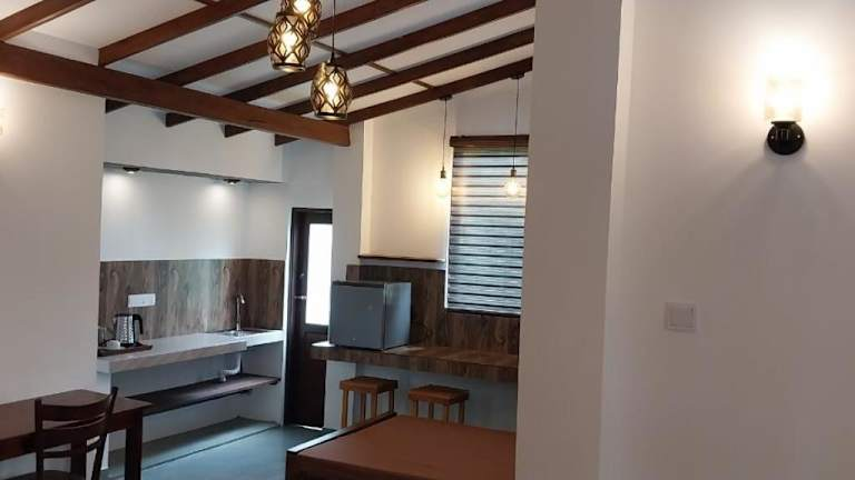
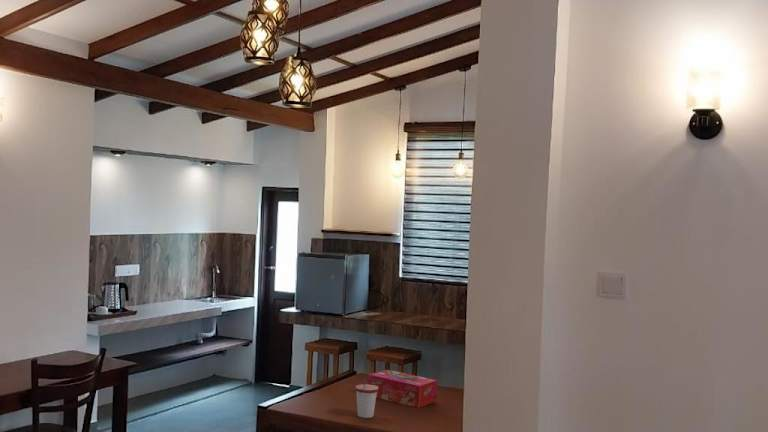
+ tissue box (402, 387)
+ cup (366, 397)
